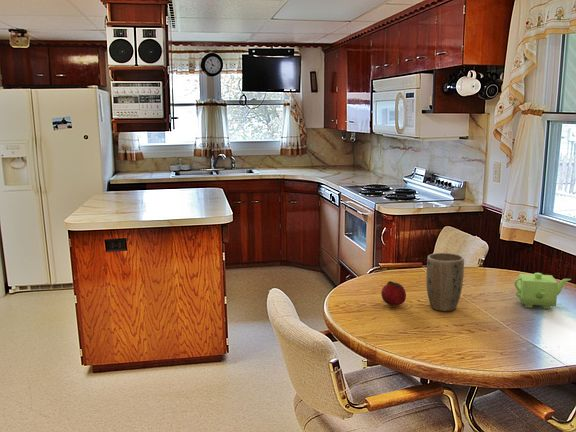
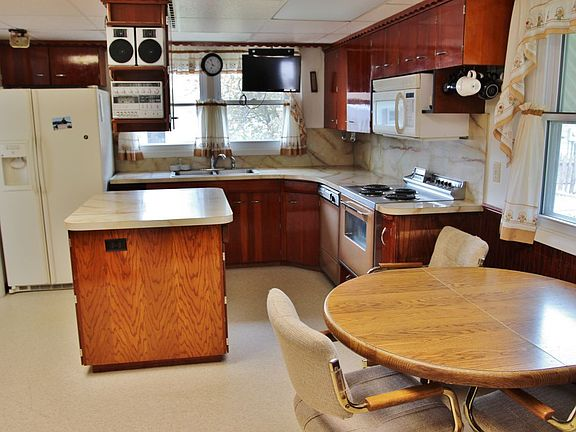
- fruit (393, 293)
- teapot (541, 289)
- plant pot (444, 282)
